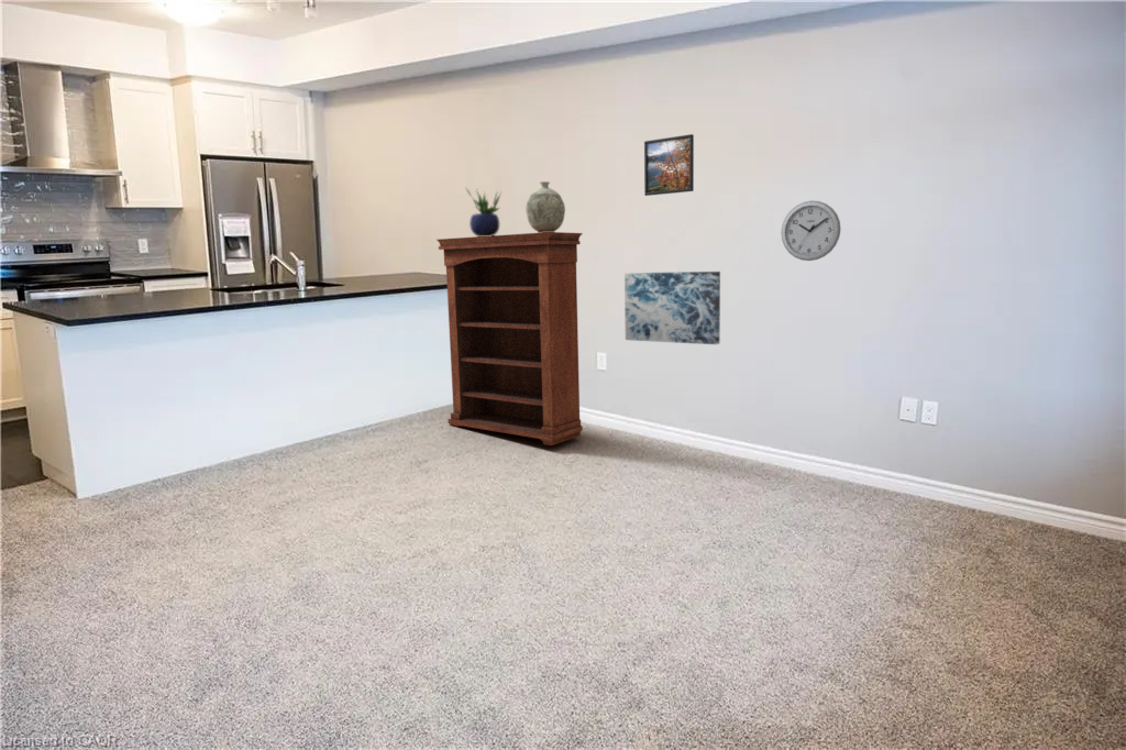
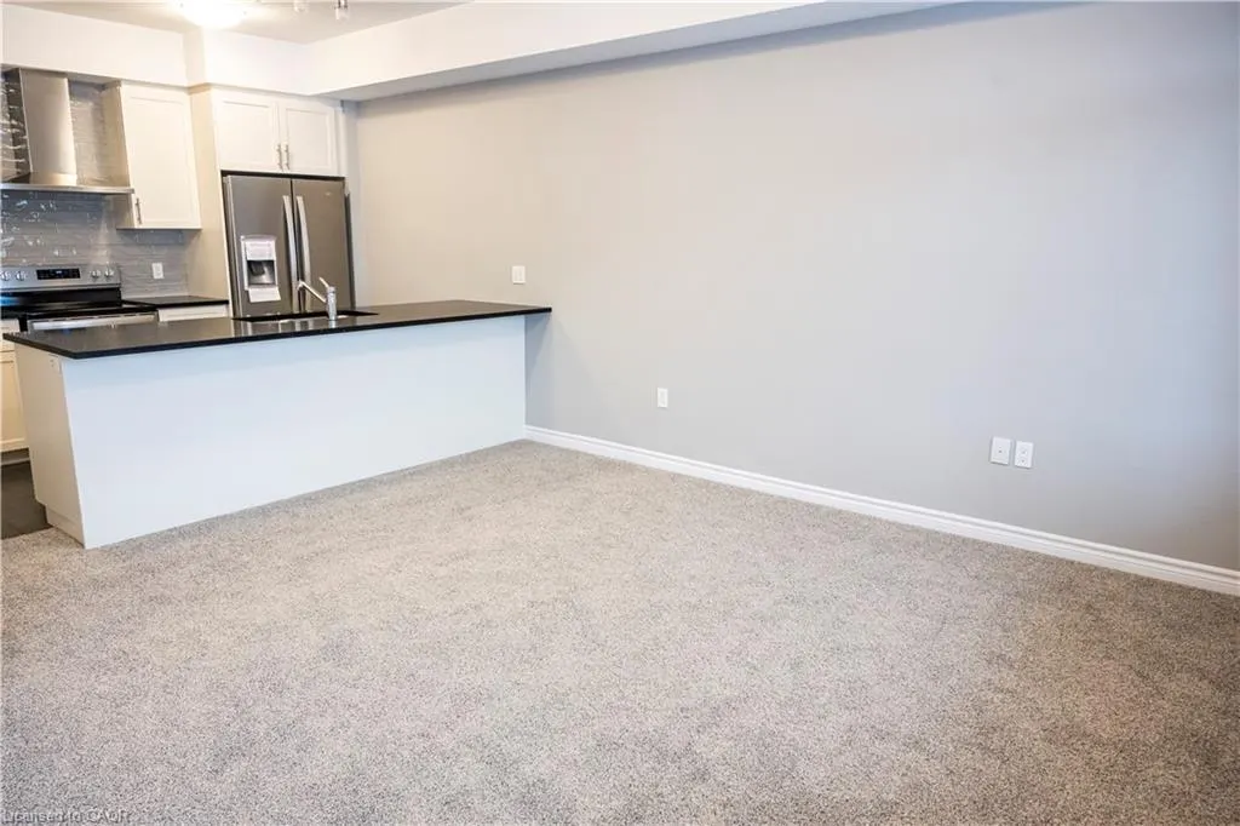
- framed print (667, 165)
- decorative vase (545, 207)
- bookshelf (509, 335)
- wall art (670, 307)
- wall clock (809, 231)
- potted plant (487, 211)
